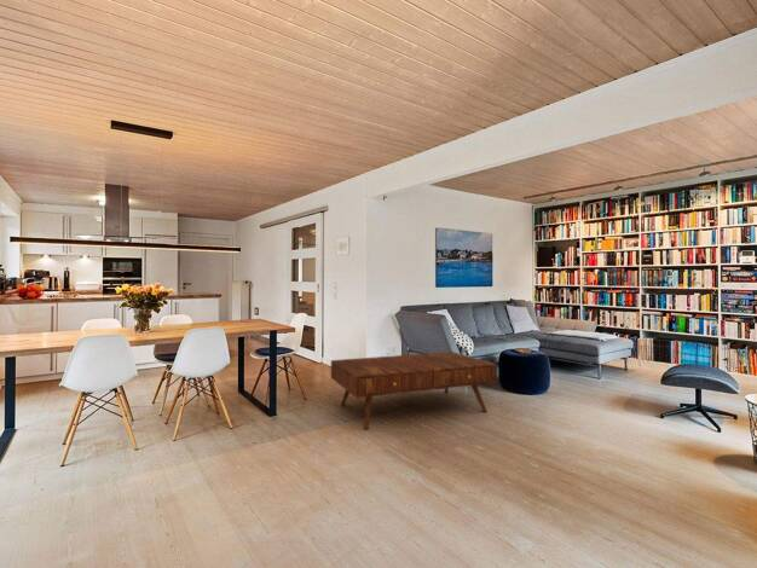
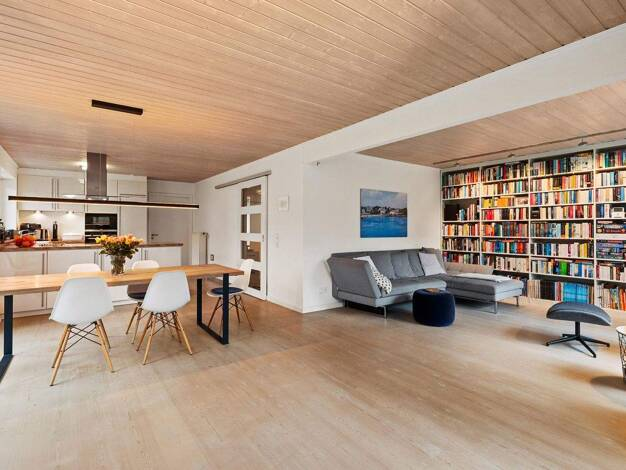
- coffee table (412, 386)
